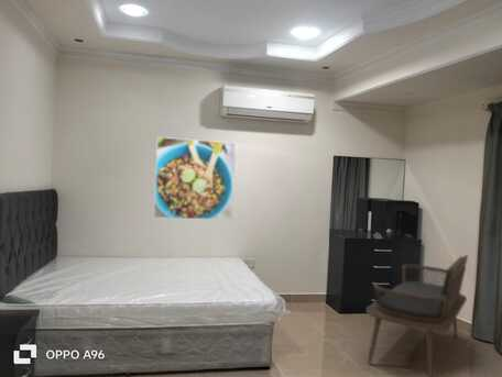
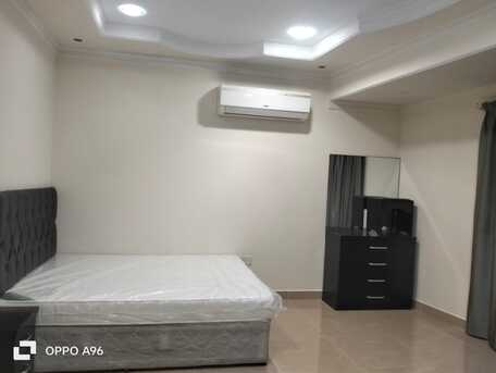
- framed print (195, 179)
- bench (419, 301)
